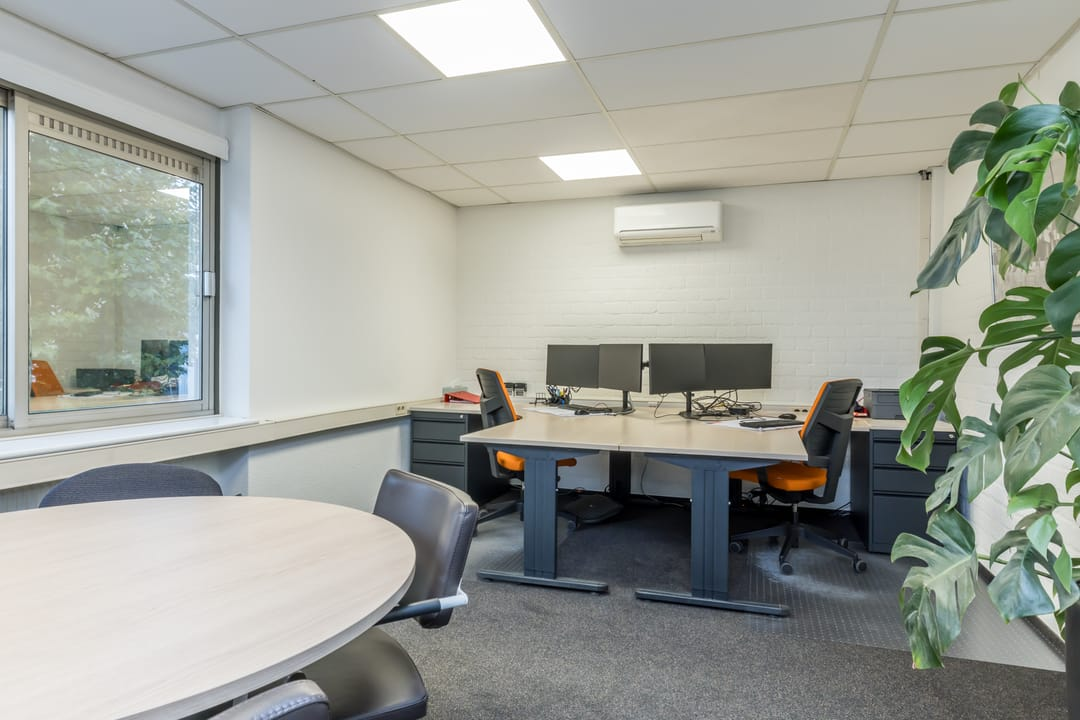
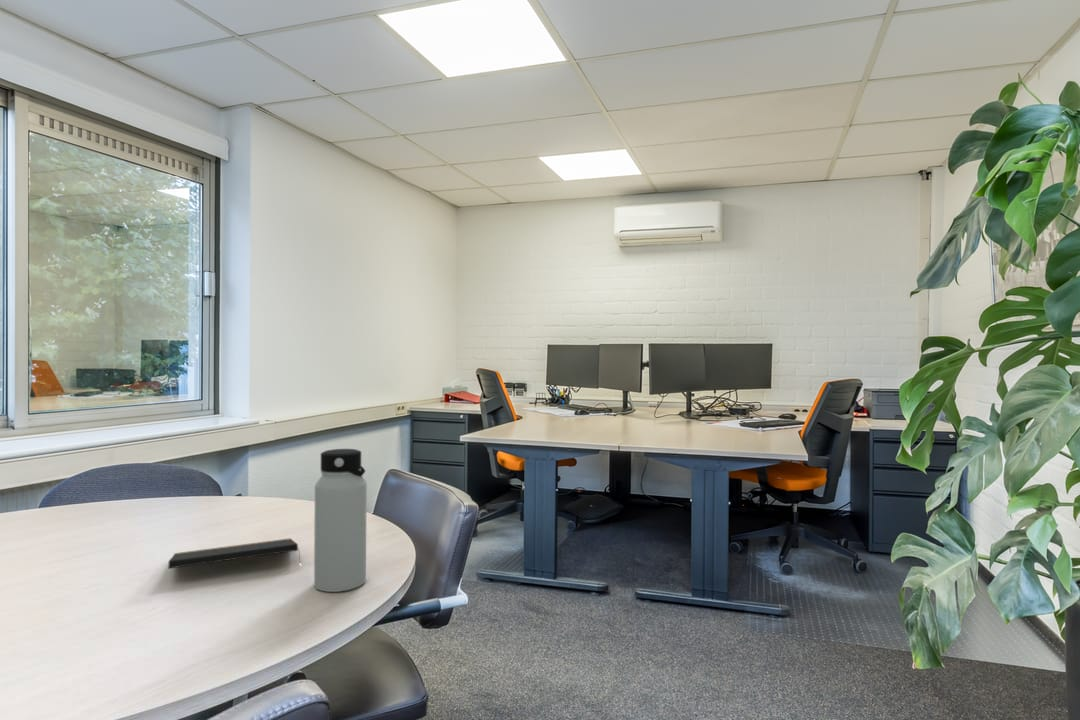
+ notepad (235, 552)
+ water bottle (340, 516)
